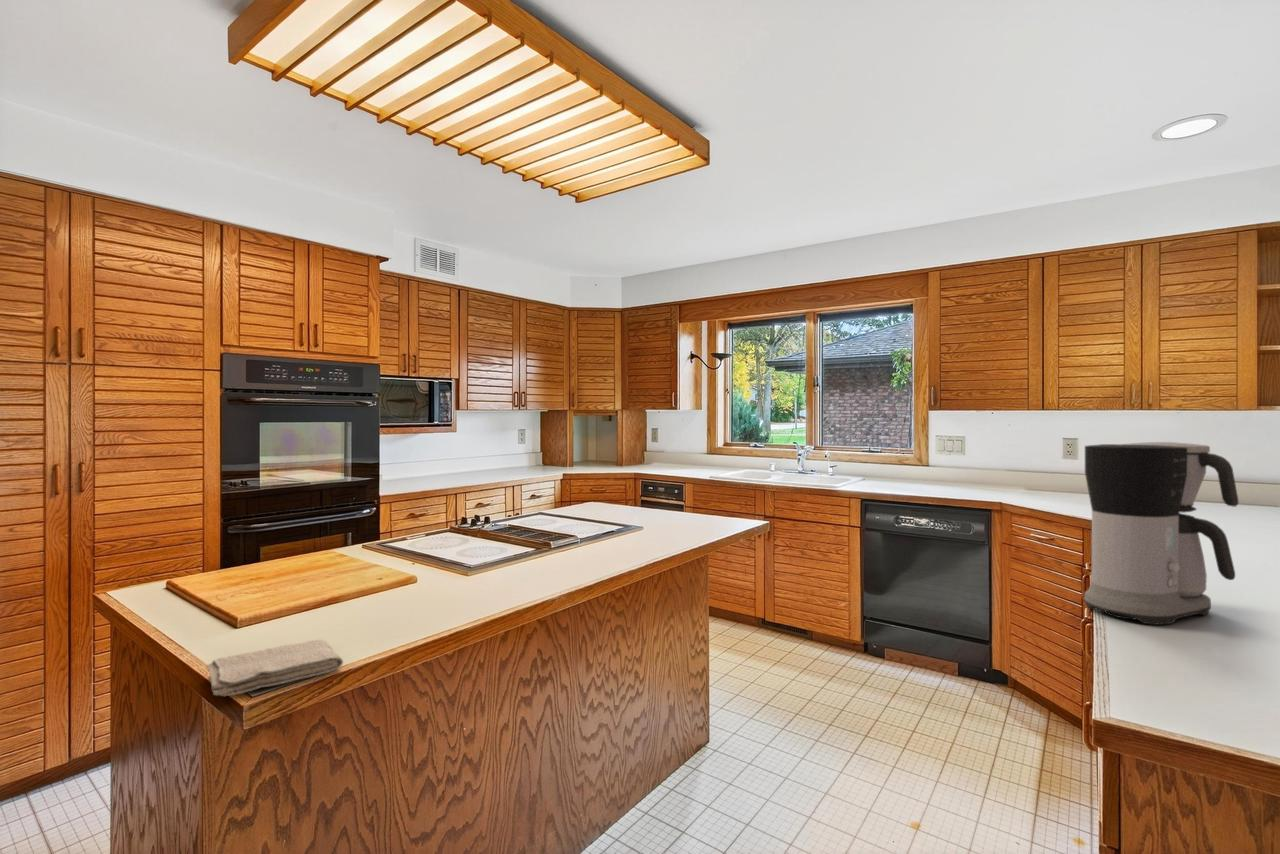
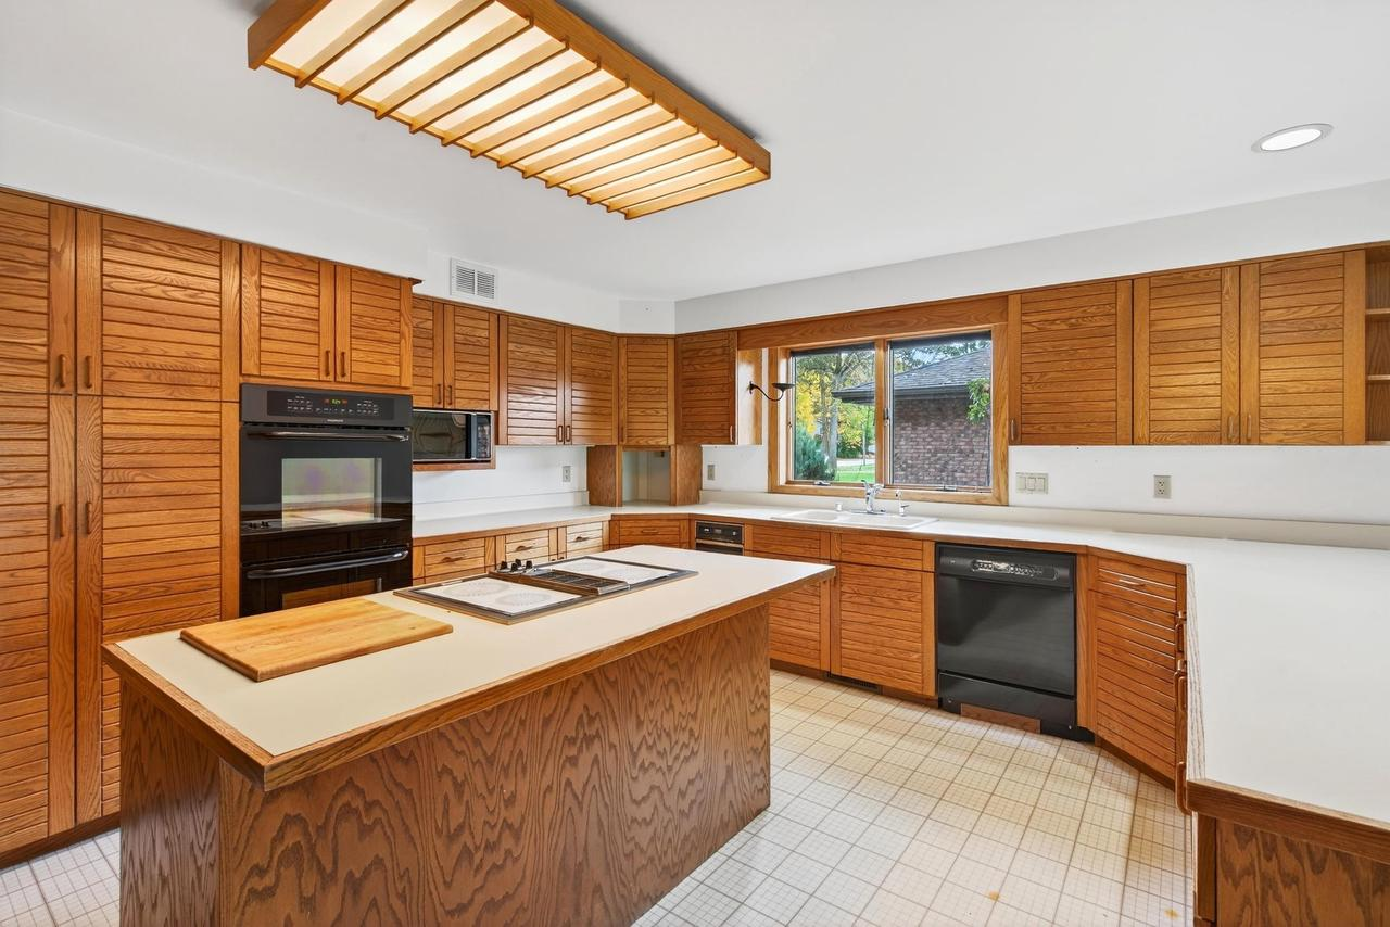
- washcloth (275, 663)
- coffee maker (1158, 527)
